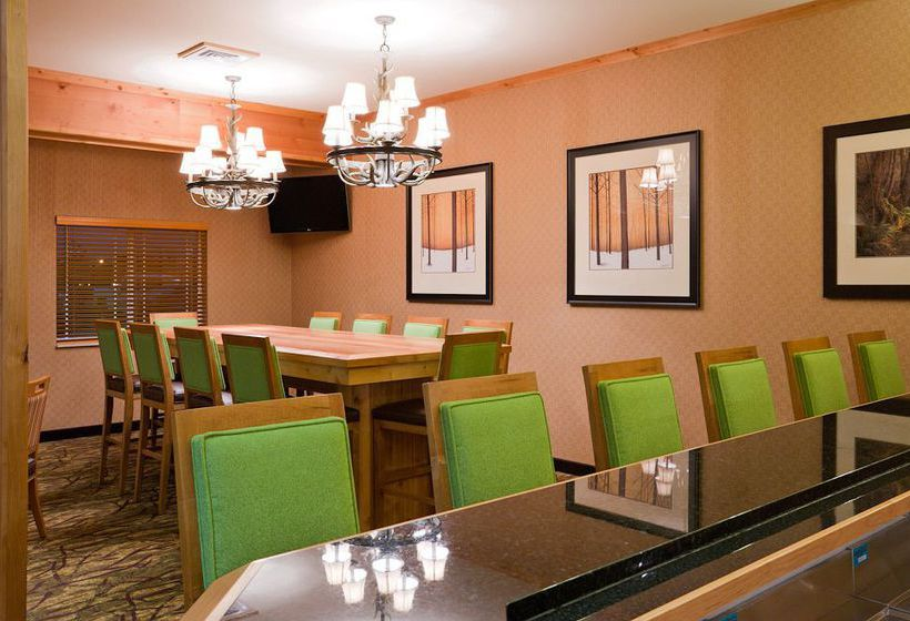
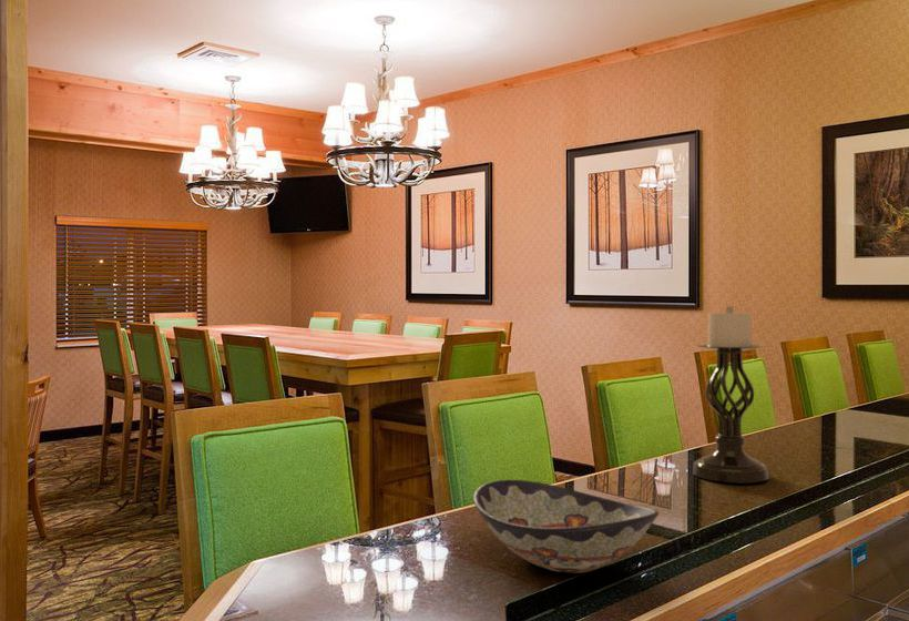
+ candle holder (729, 390)
+ decorative bowl (562, 529)
